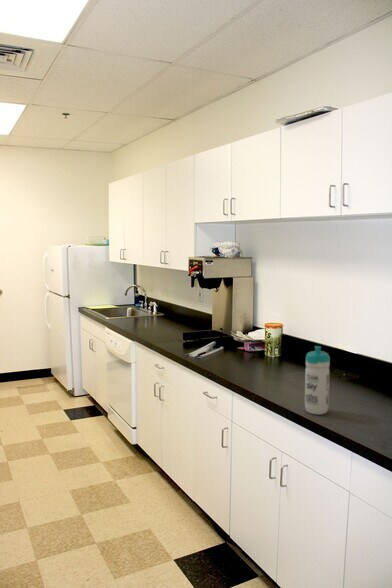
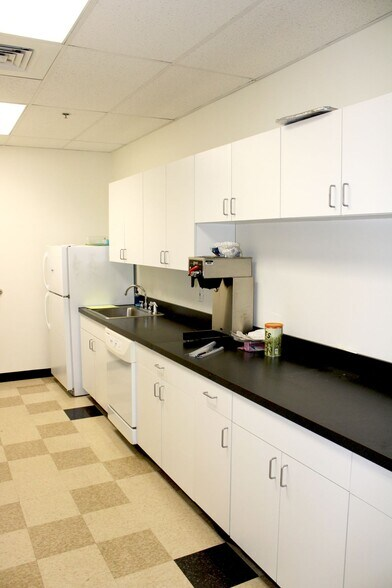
- water bottle (317, 378)
